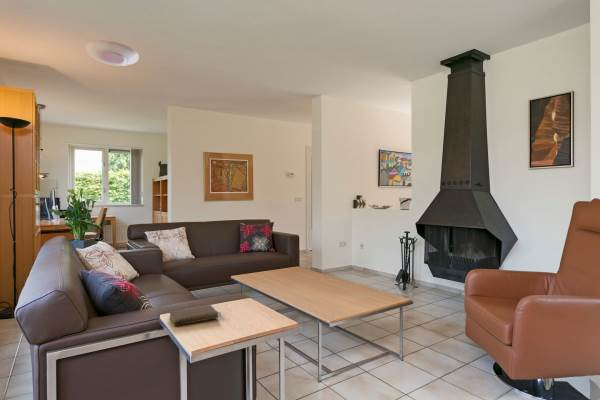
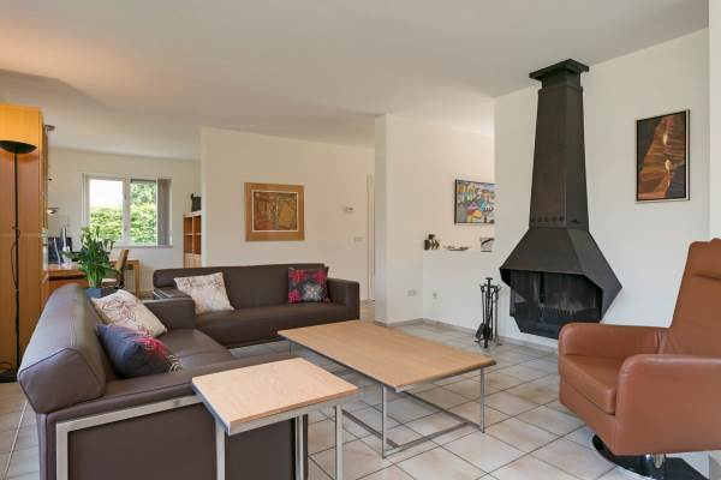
- book (195, 315)
- ceiling light (112, 56)
